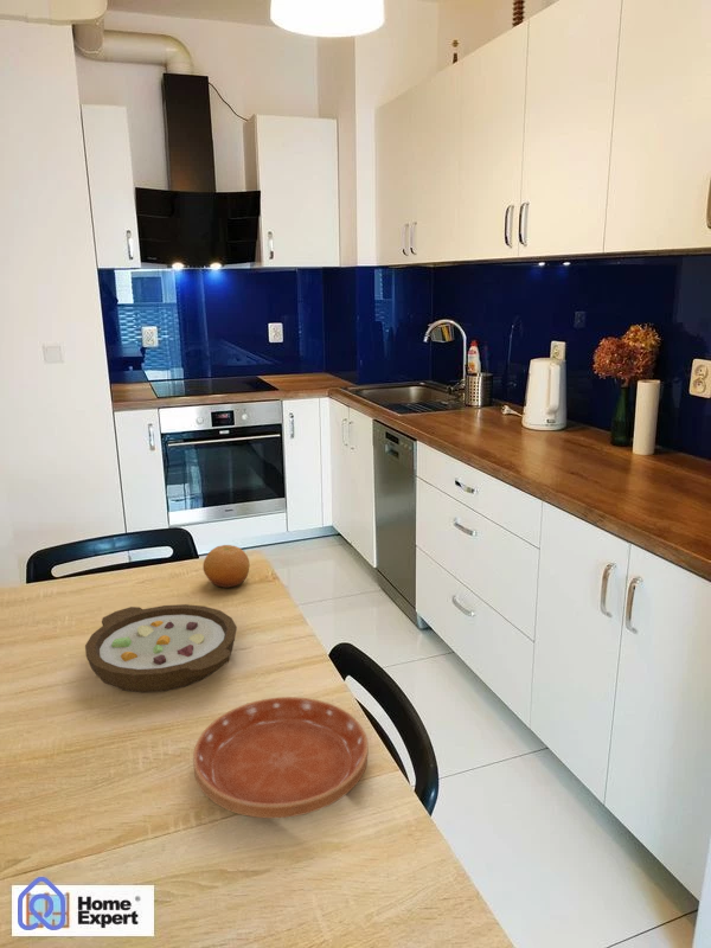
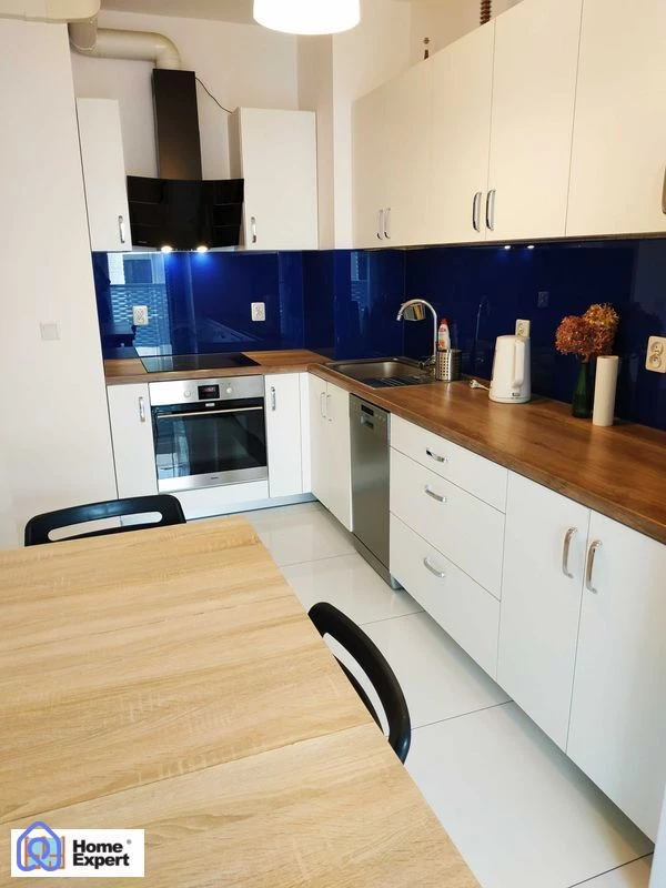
- bowl (164, 648)
- fruit (226, 565)
- saucer (282, 755)
